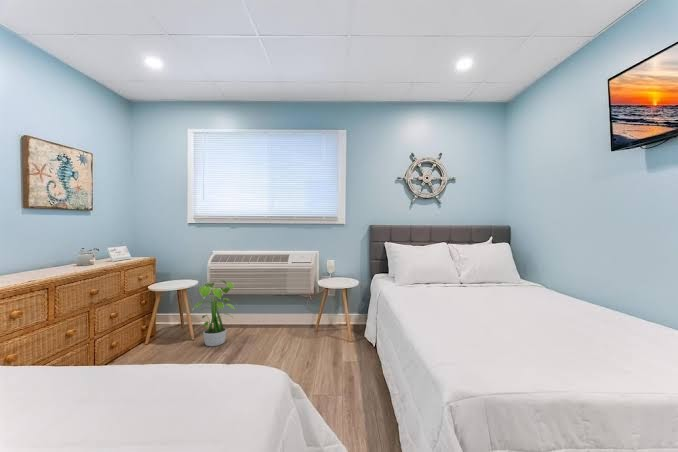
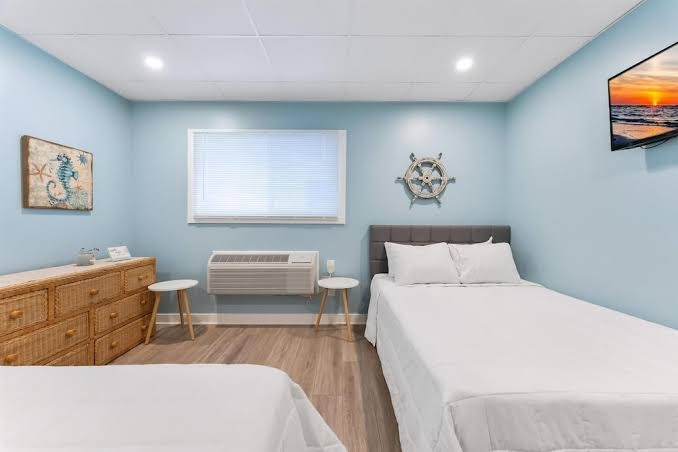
- potted plant (215, 312)
